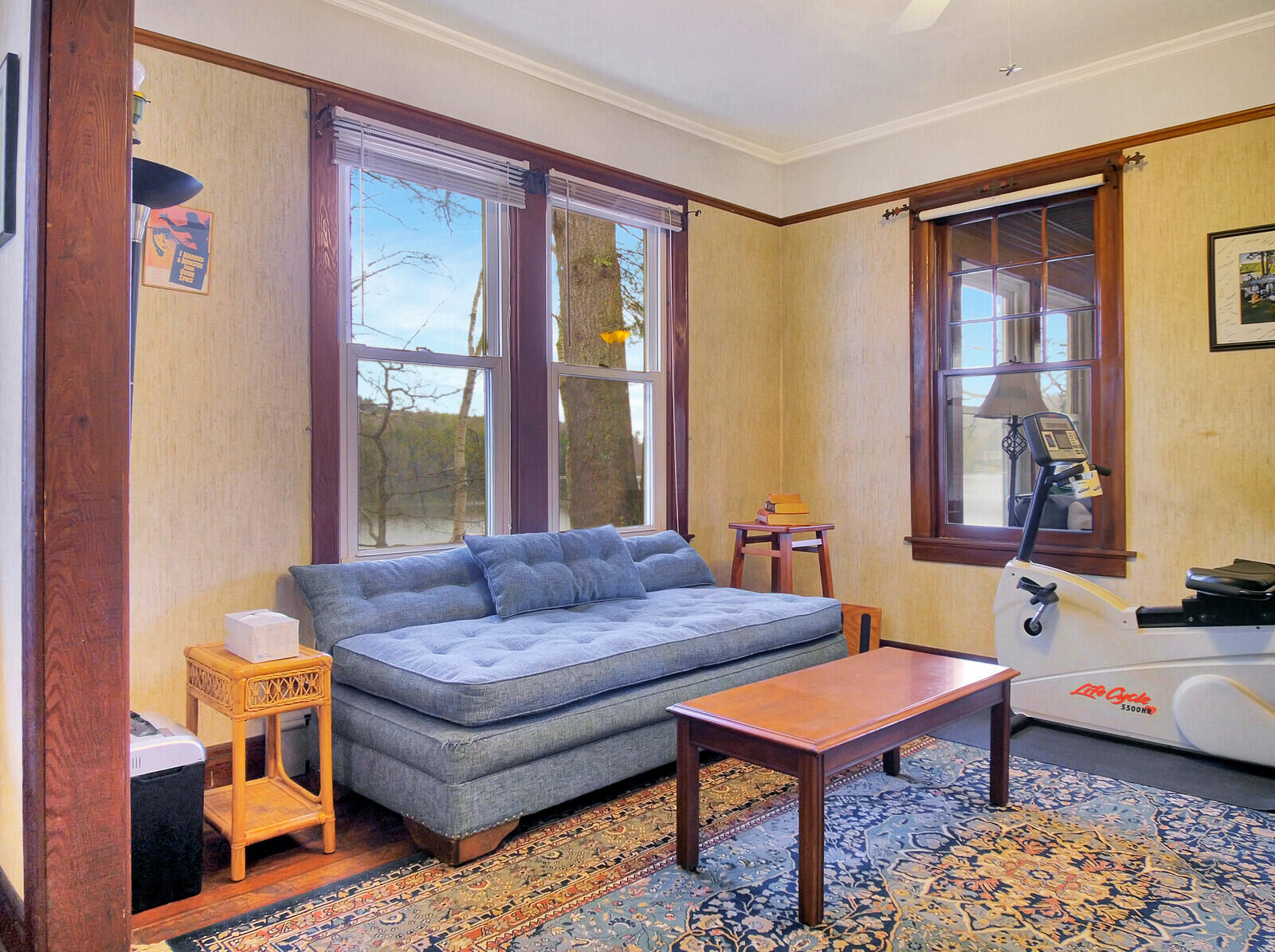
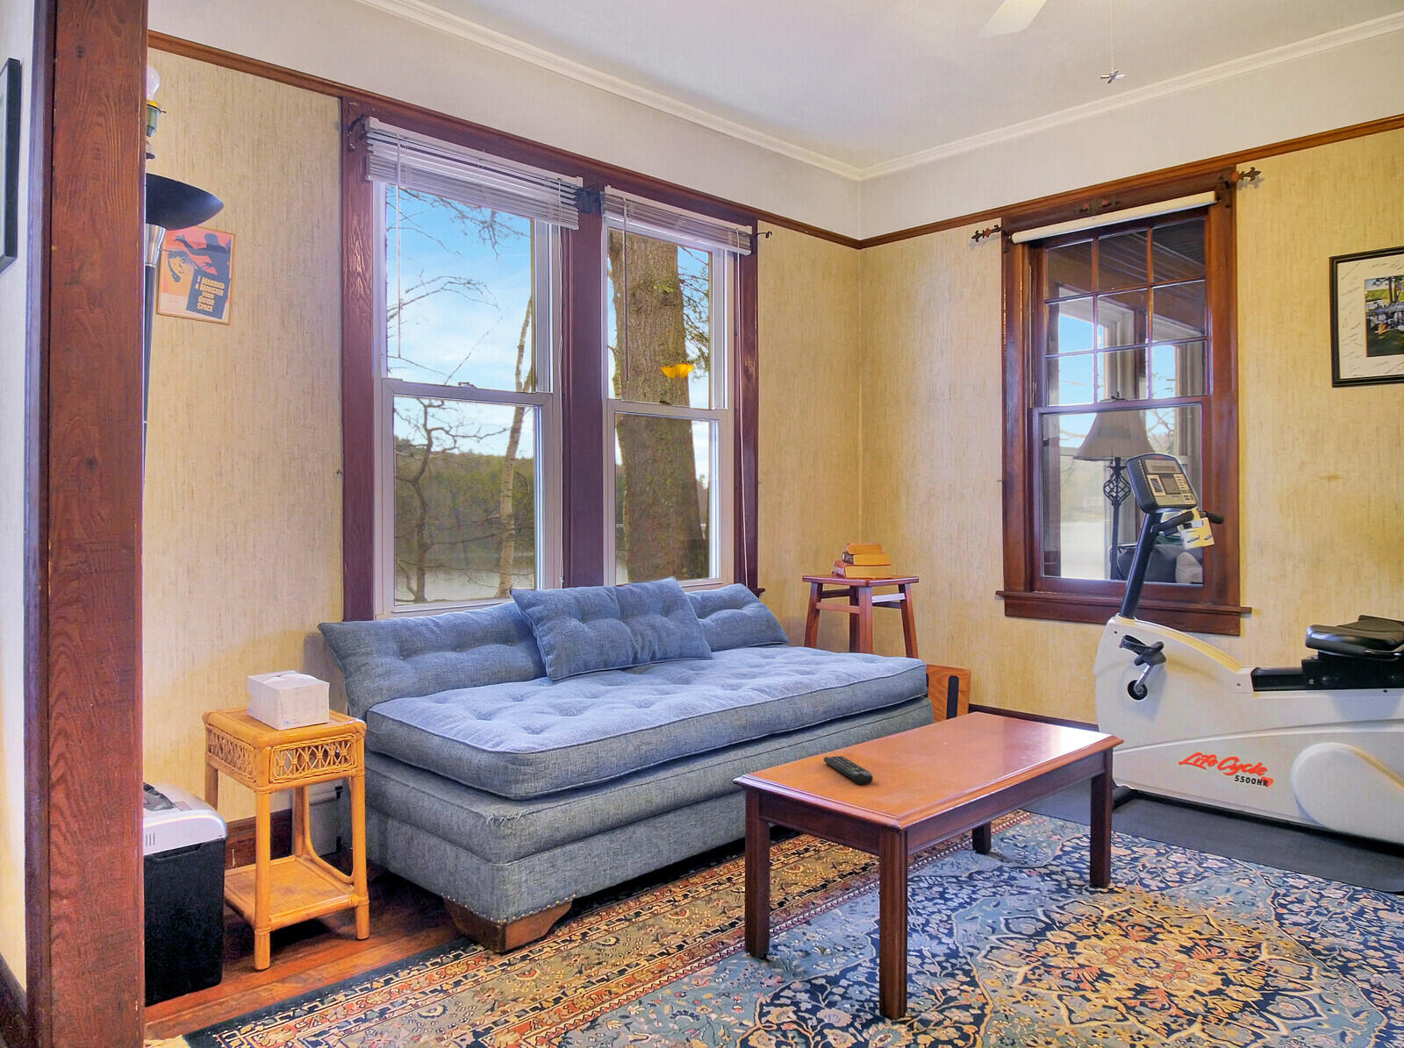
+ remote control (847, 768)
